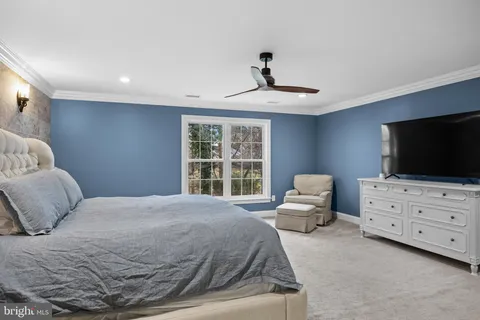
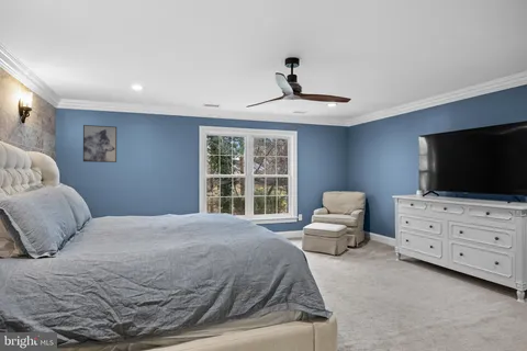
+ wall art (100, 144)
